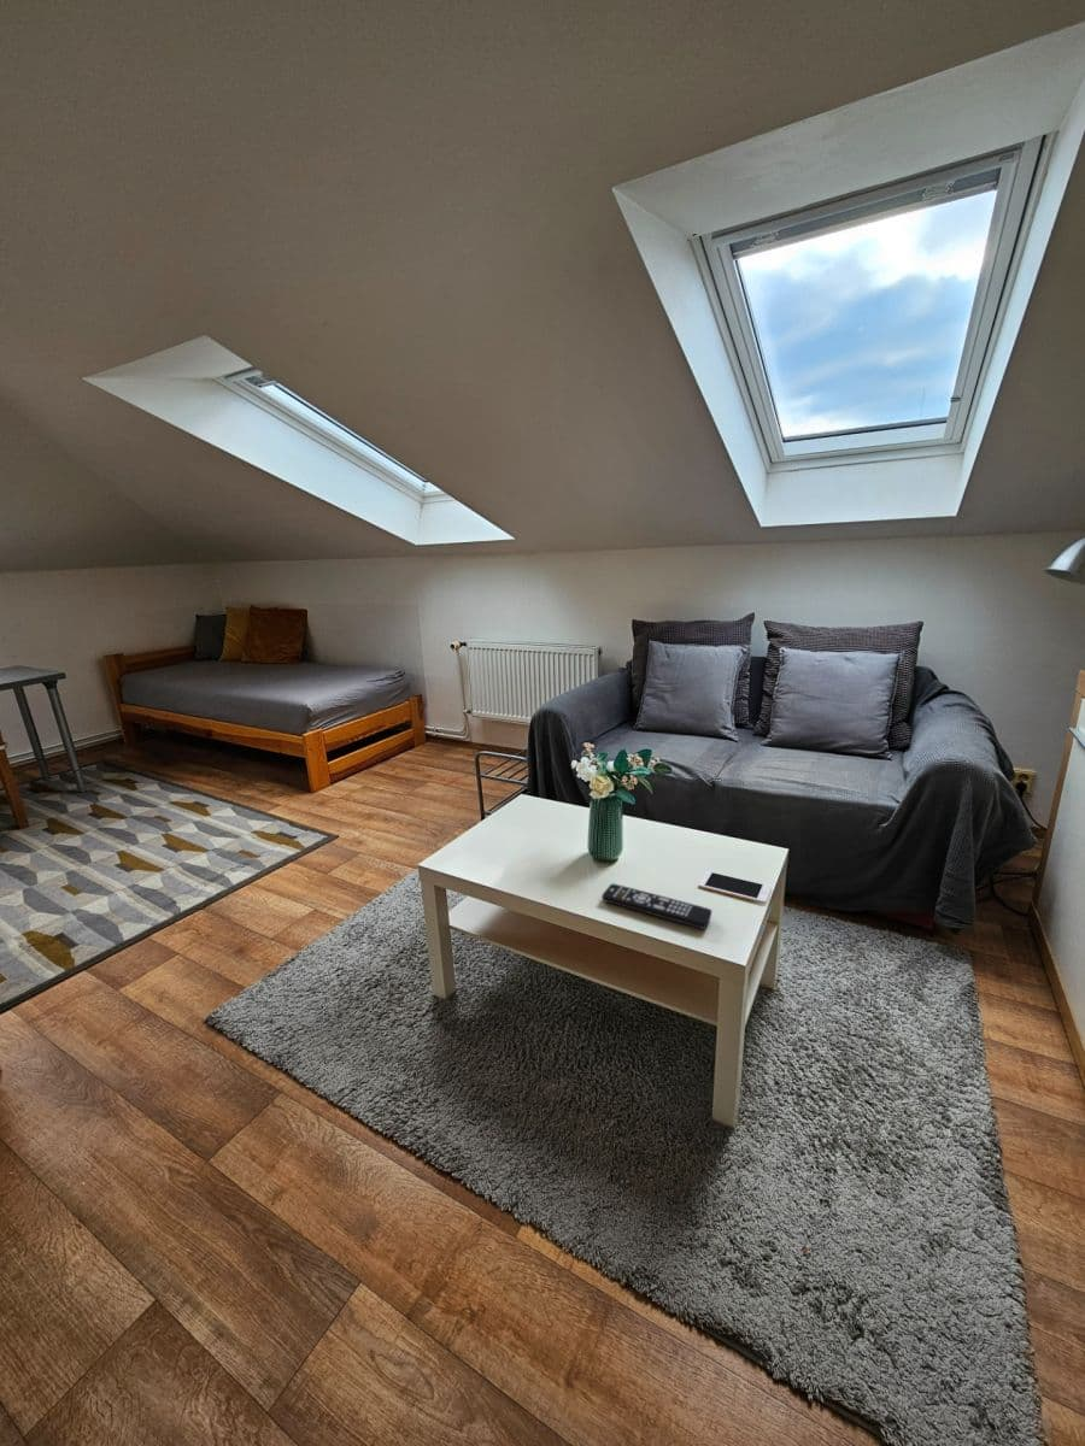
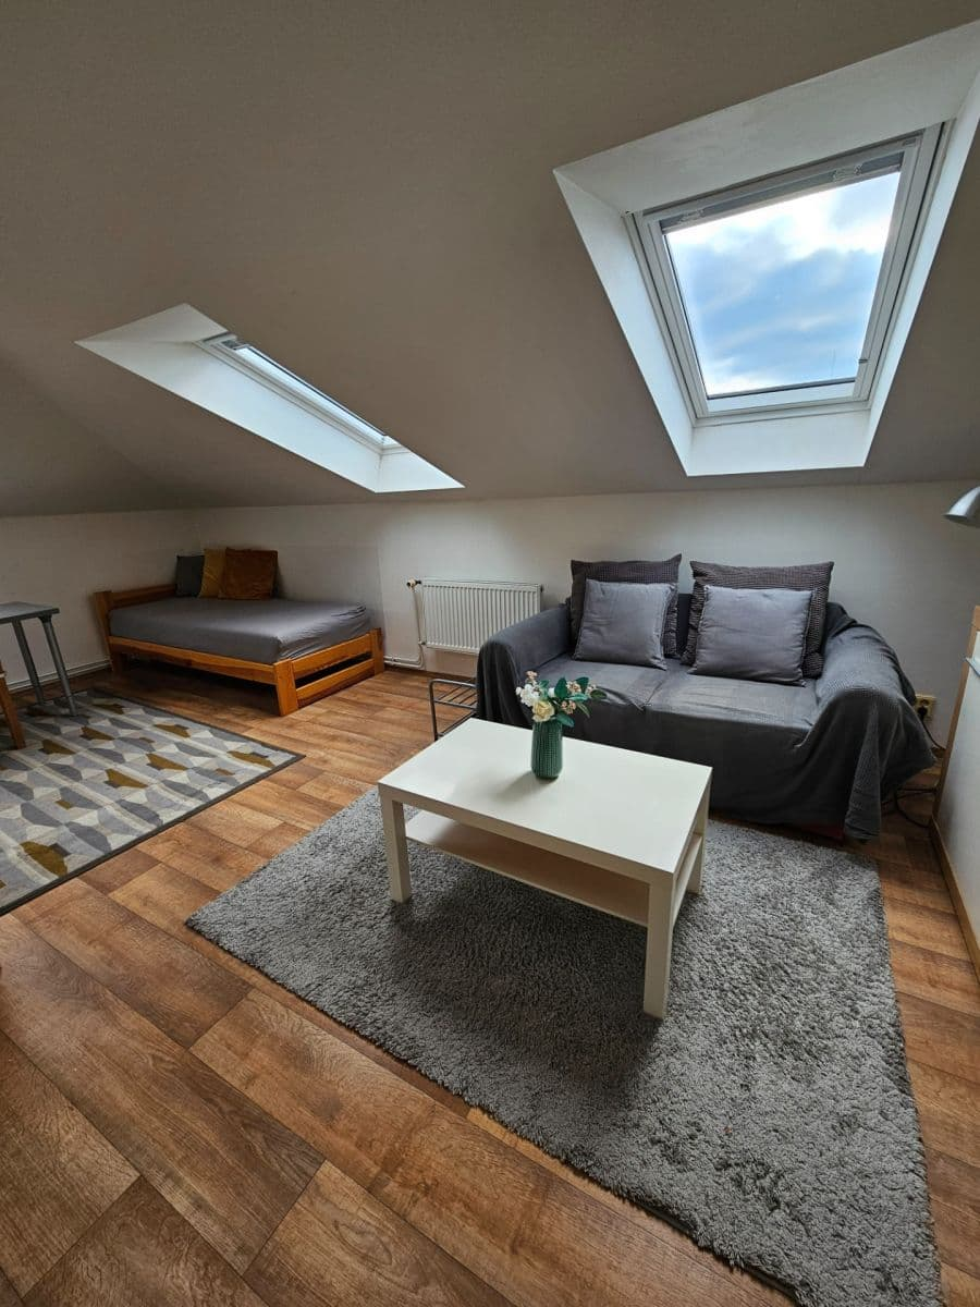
- remote control (655, 905)
- cell phone (734, 886)
